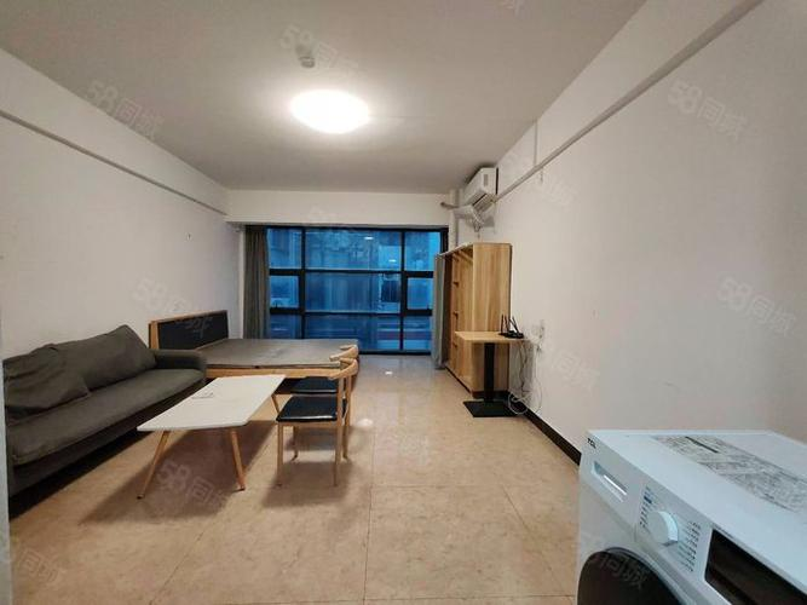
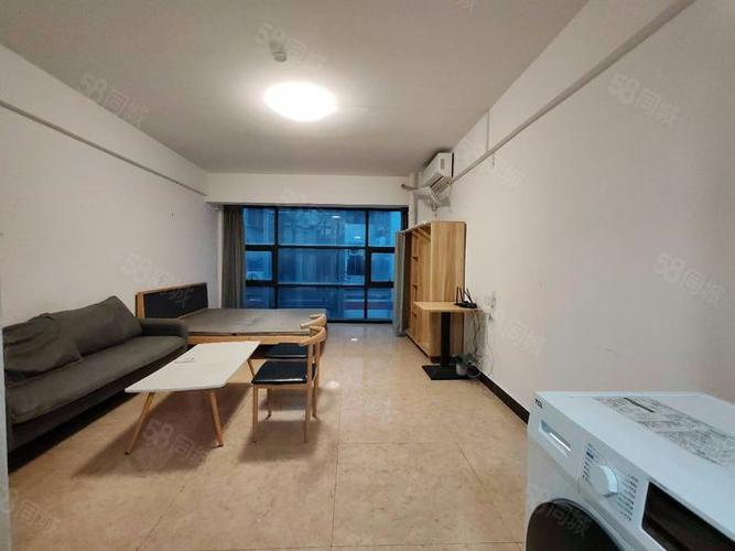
+ potted plant (464, 364)
